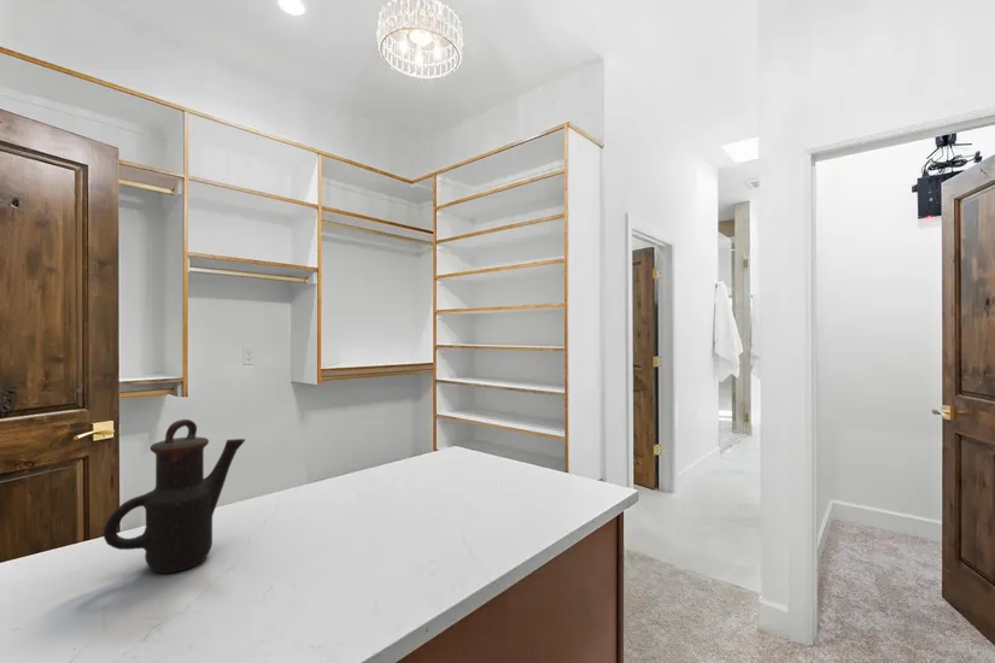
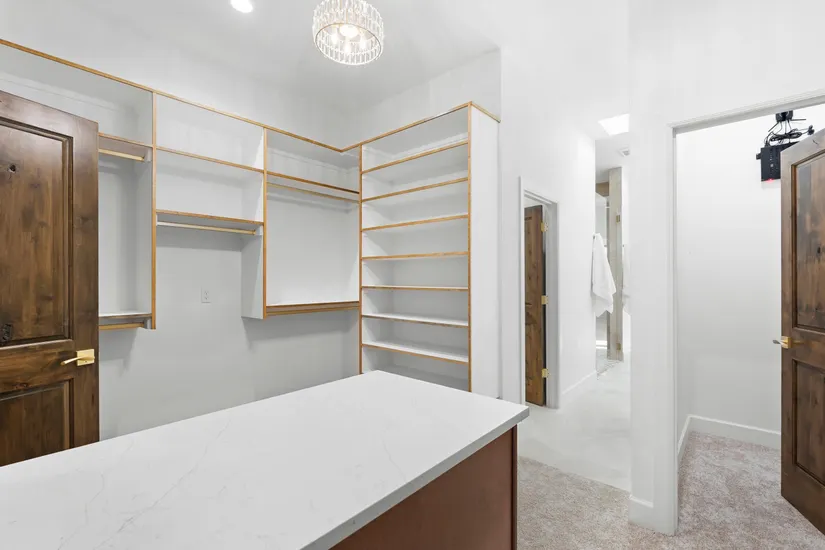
- teapot (180, 491)
